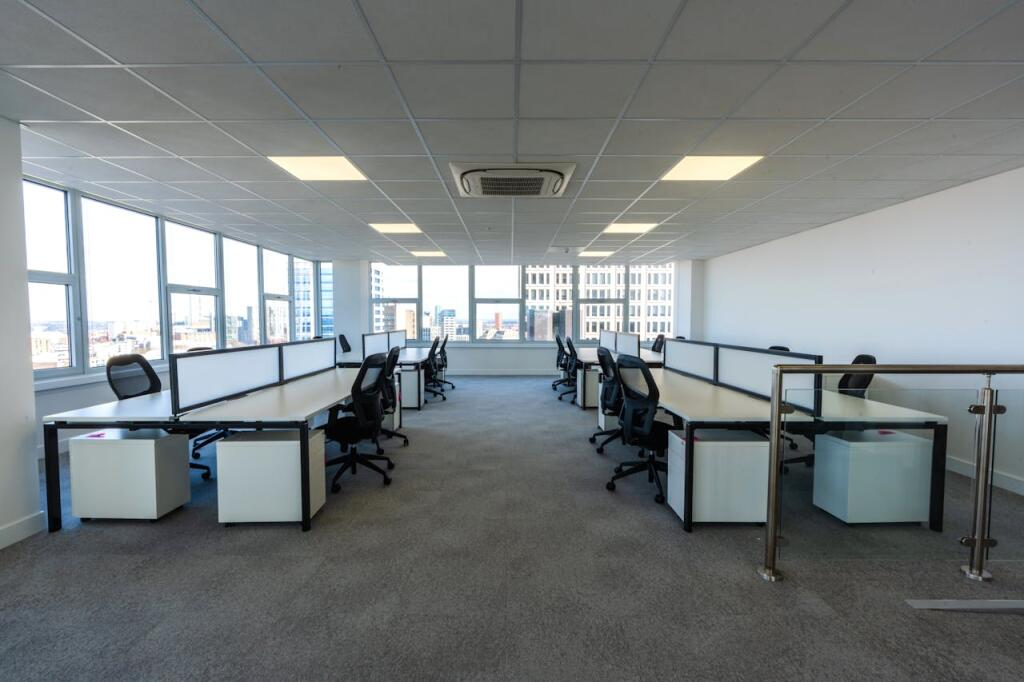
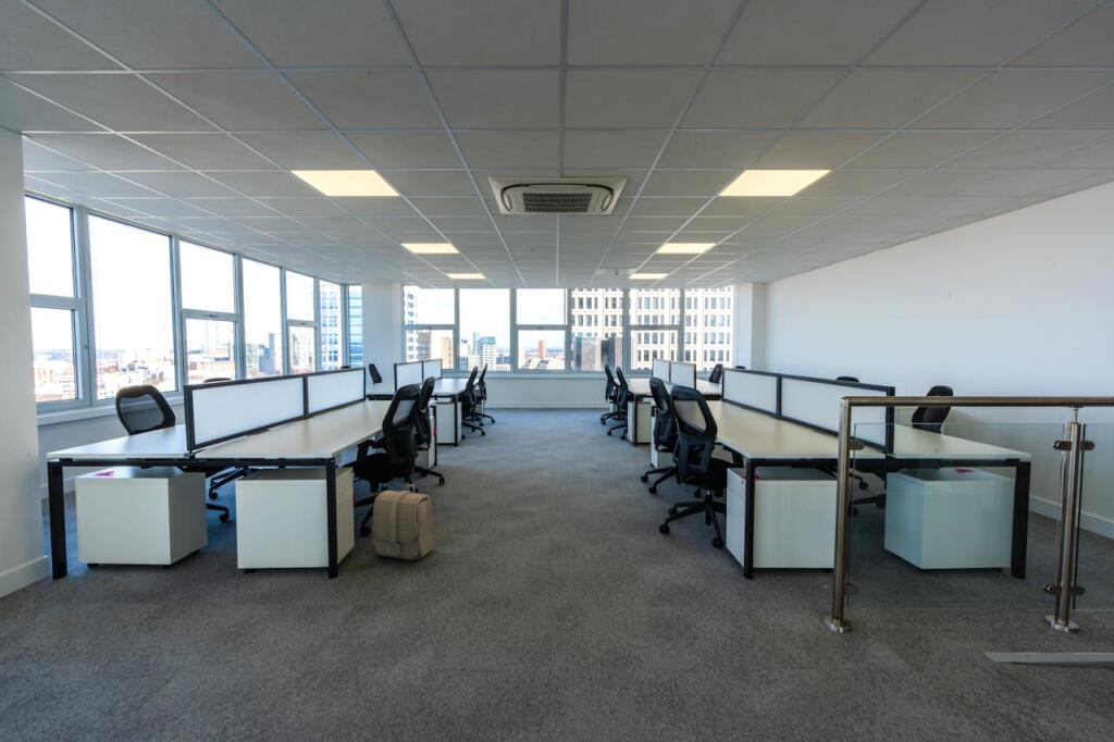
+ backpack (403, 521)
